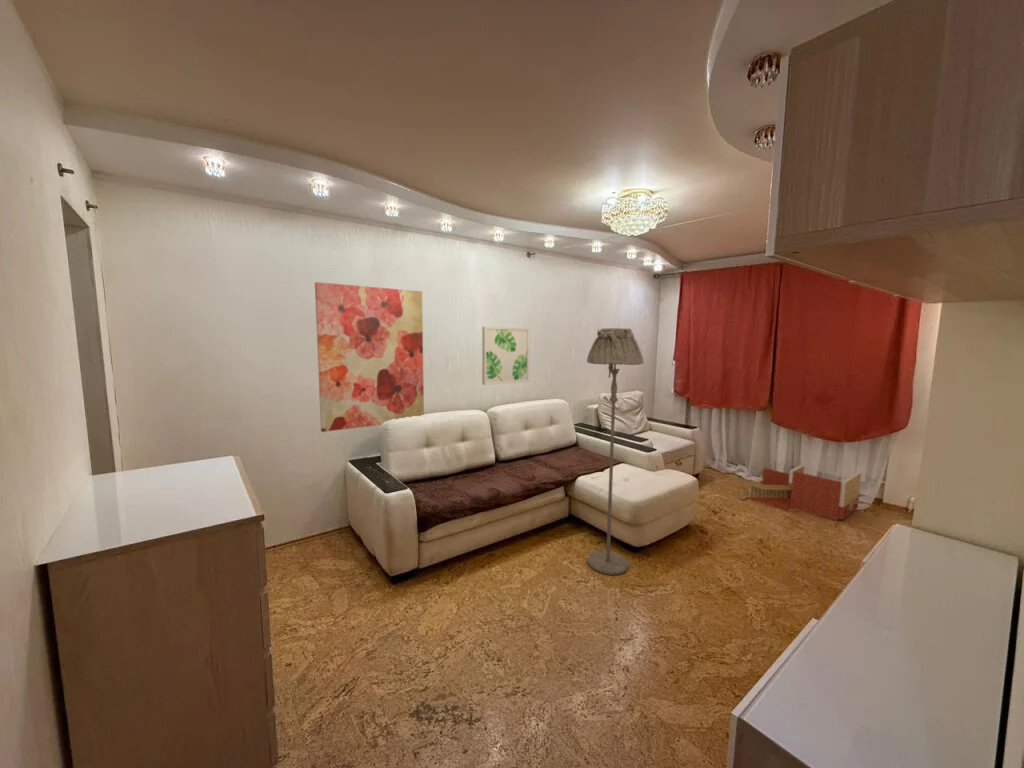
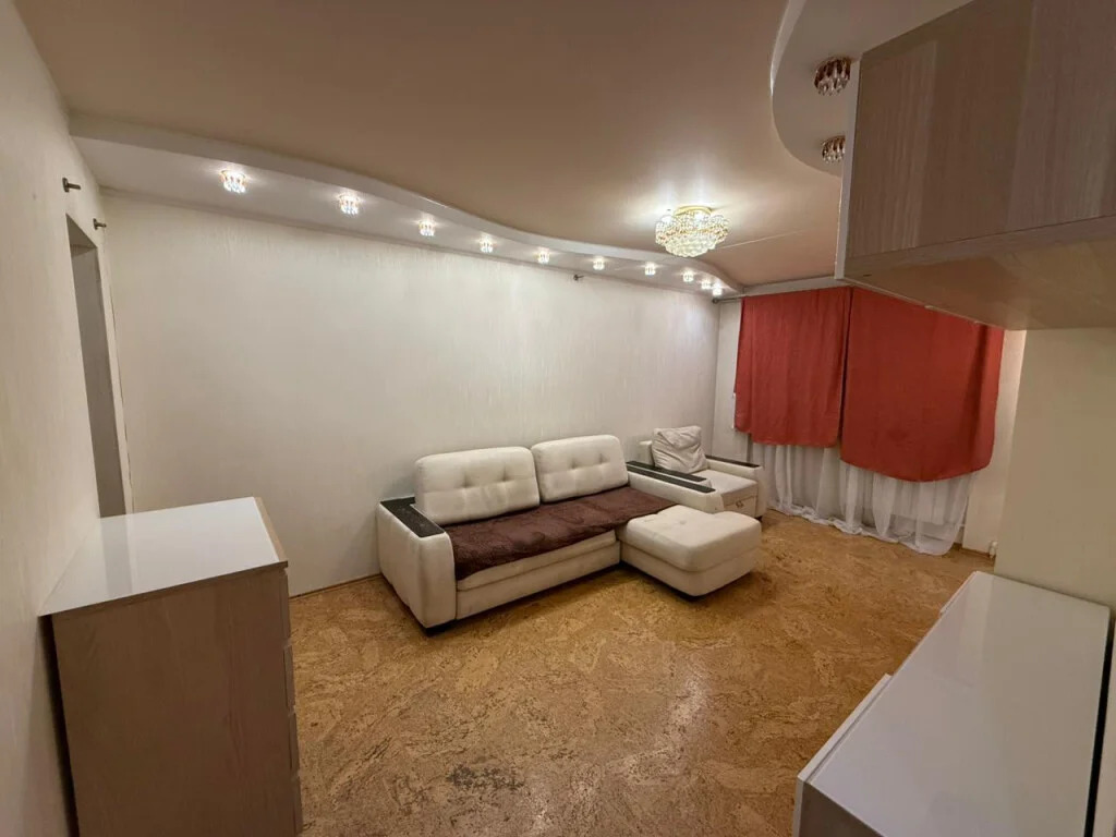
- wall art (506, 355)
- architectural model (806, 489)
- floor lamp (611, 449)
- wall art (374, 357)
